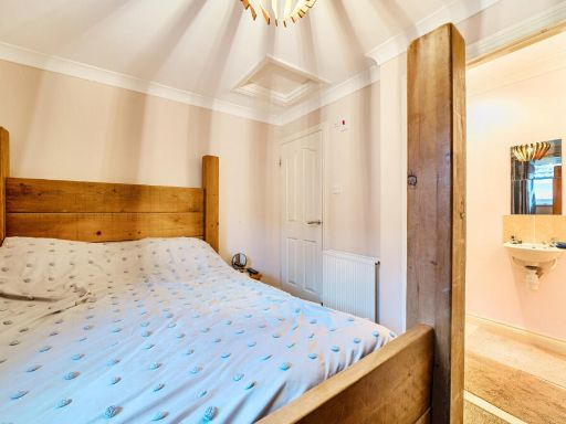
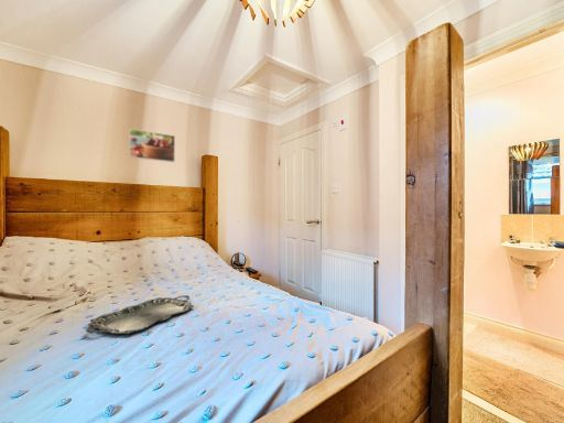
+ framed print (152, 145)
+ serving tray (145, 313)
